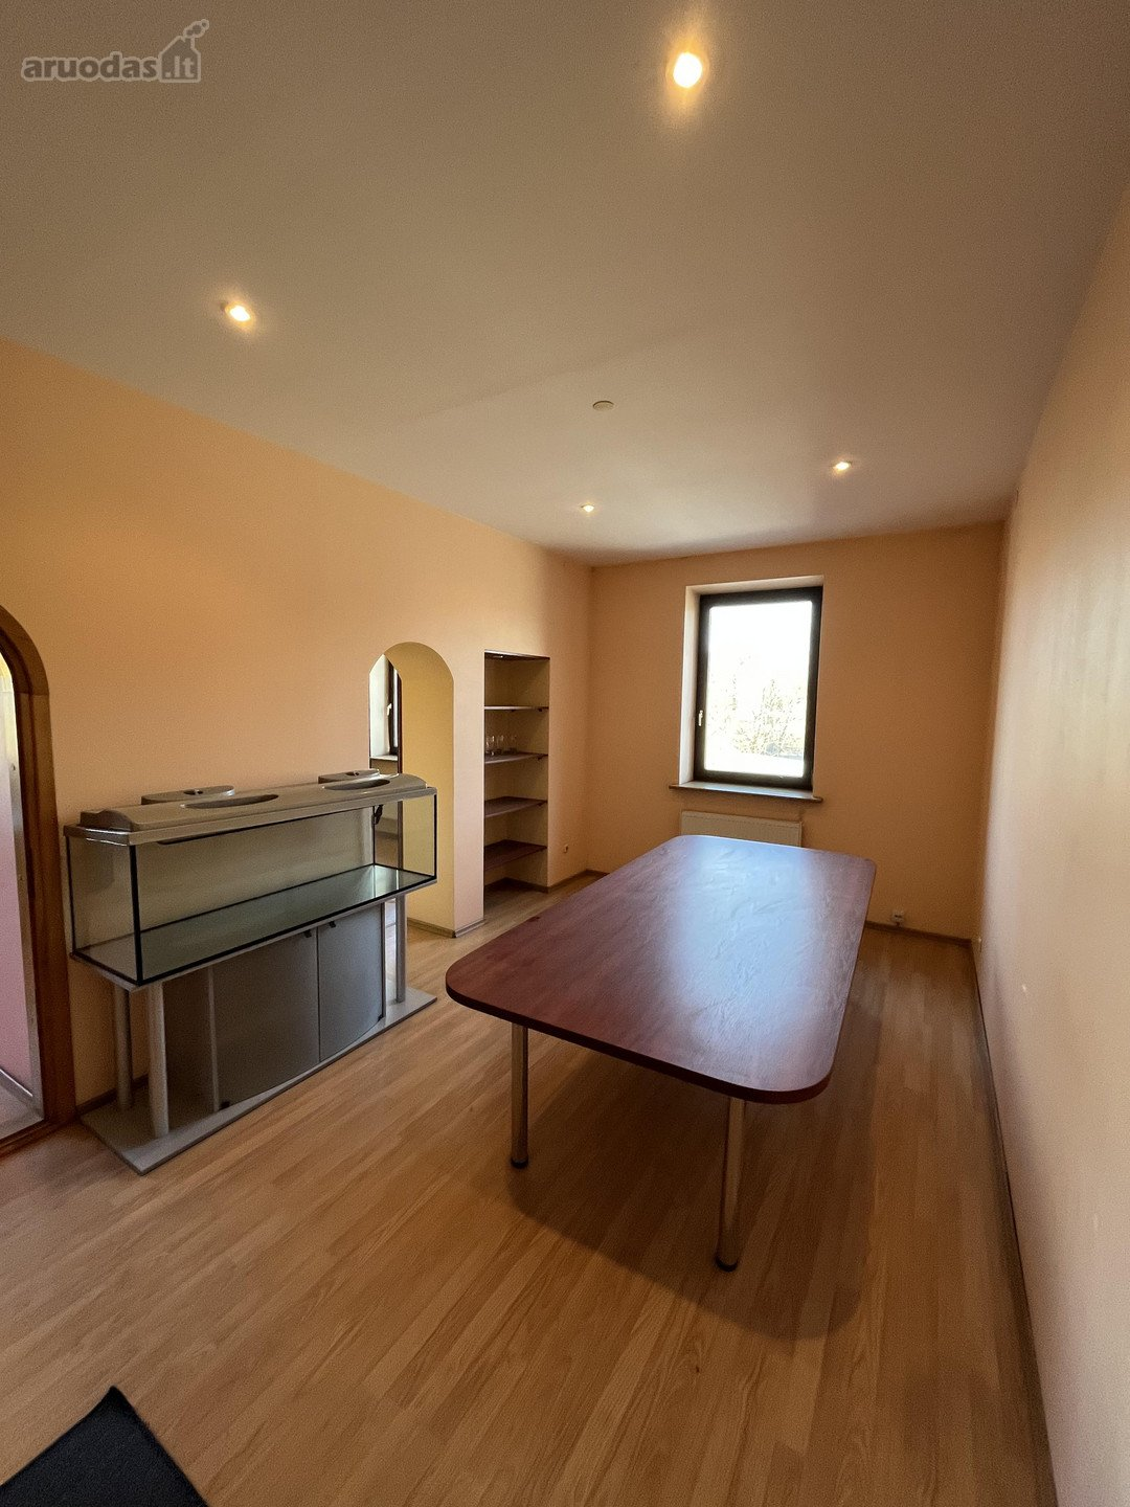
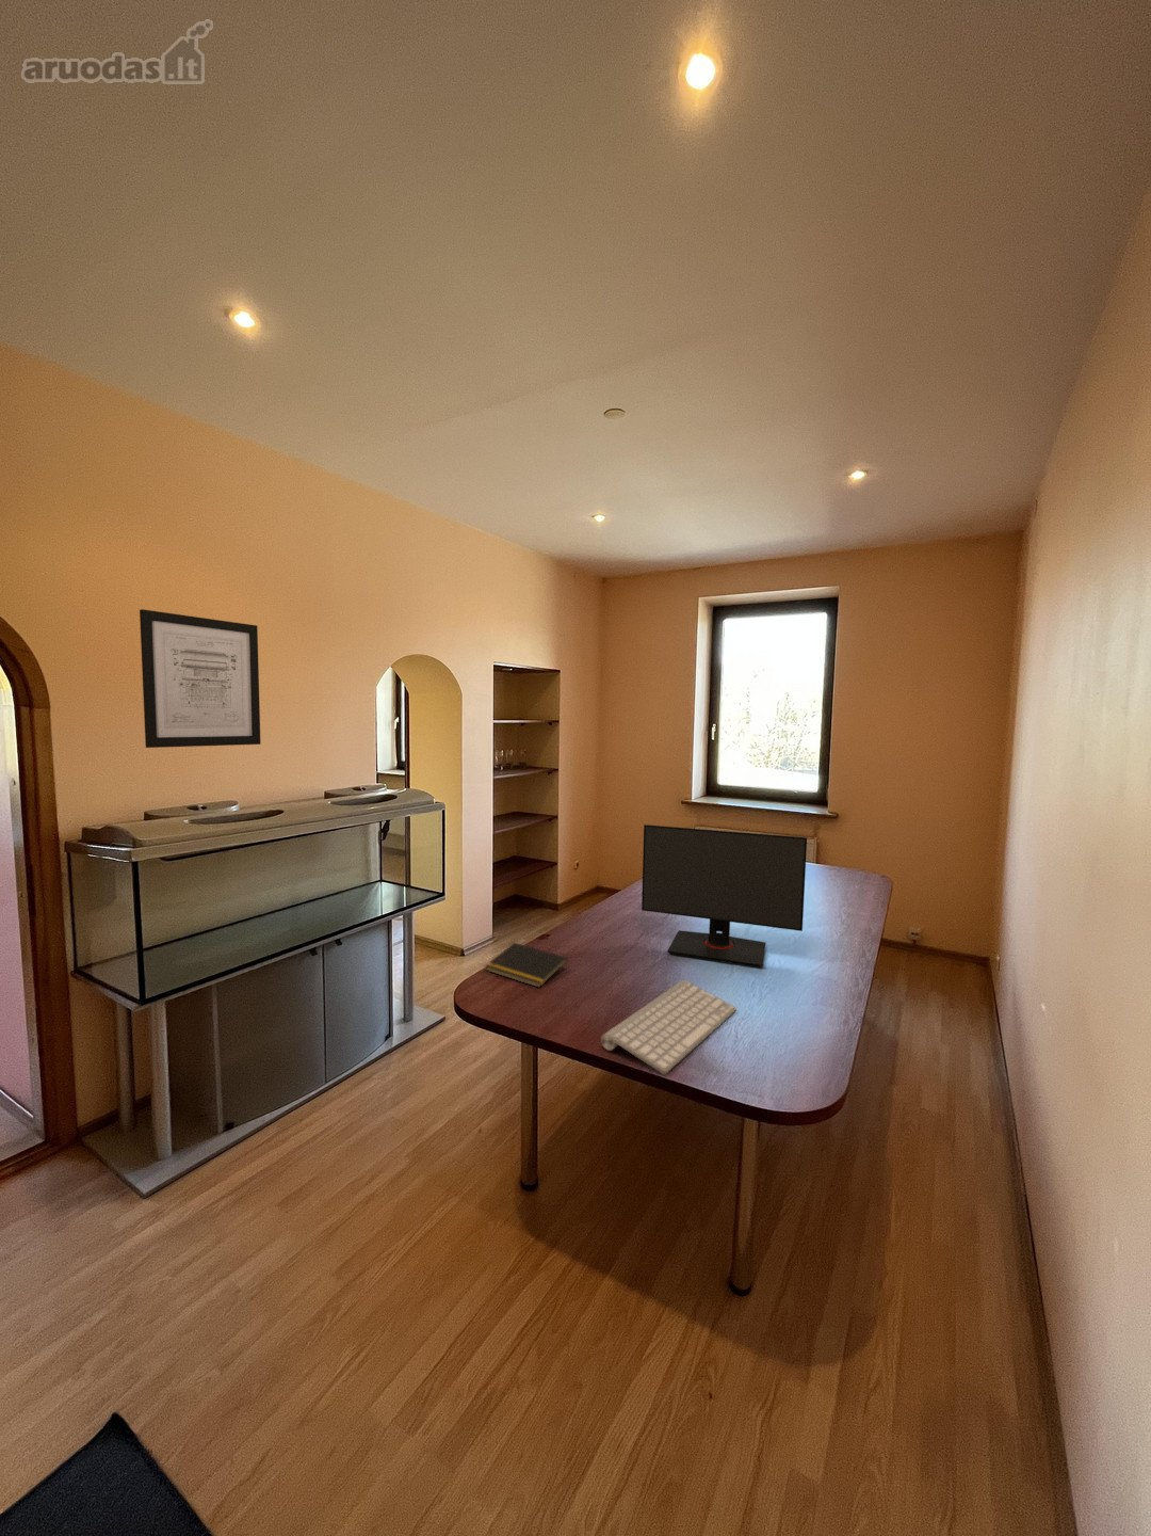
+ wall art (204, 682)
+ notepad (526, 963)
+ computer keyboard (672, 1020)
+ computer monitor (719, 890)
